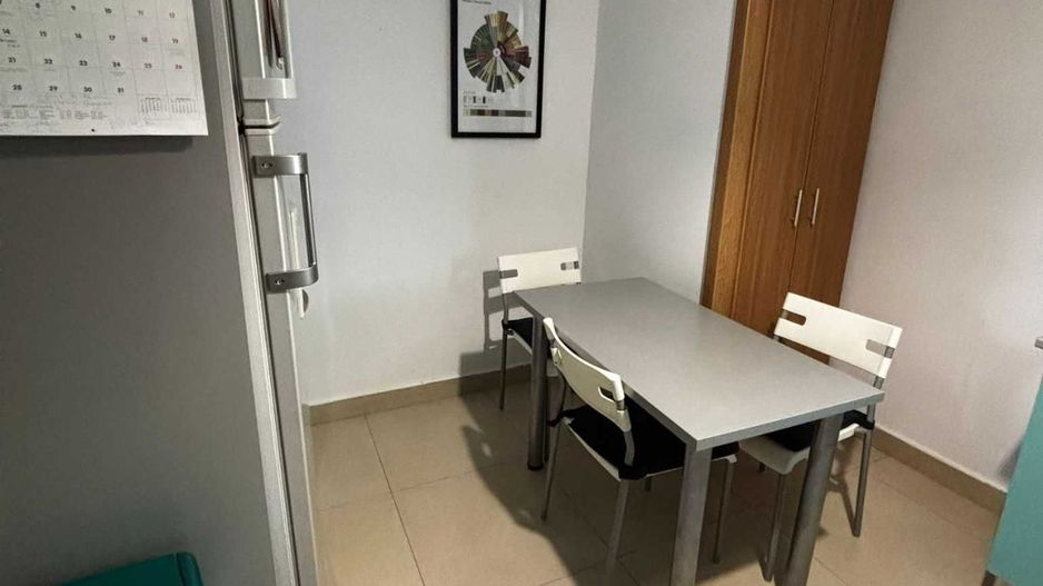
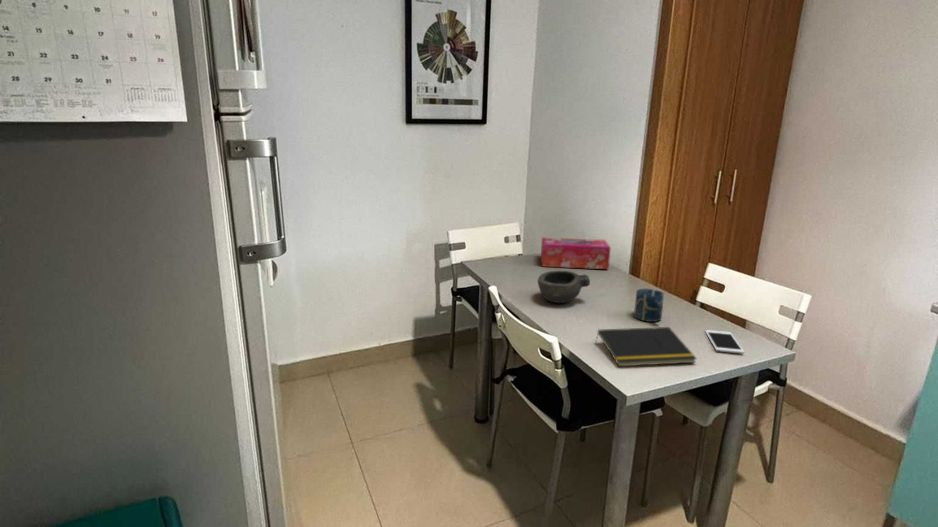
+ tissue box (574, 252)
+ bowl (562, 288)
+ cup (650, 306)
+ notepad (645, 345)
+ cell phone (723, 341)
